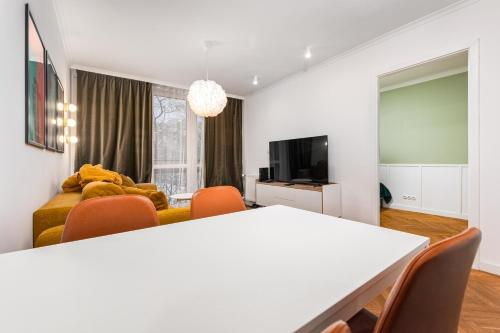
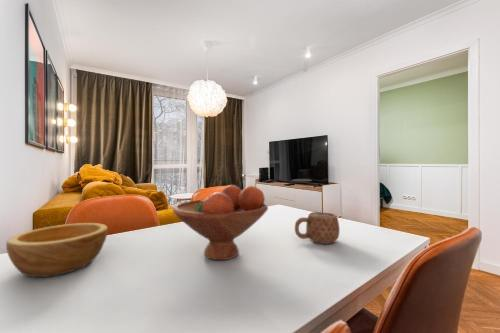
+ bowl (62, 248)
+ fruit bowl (221, 220)
+ mug (316, 227)
